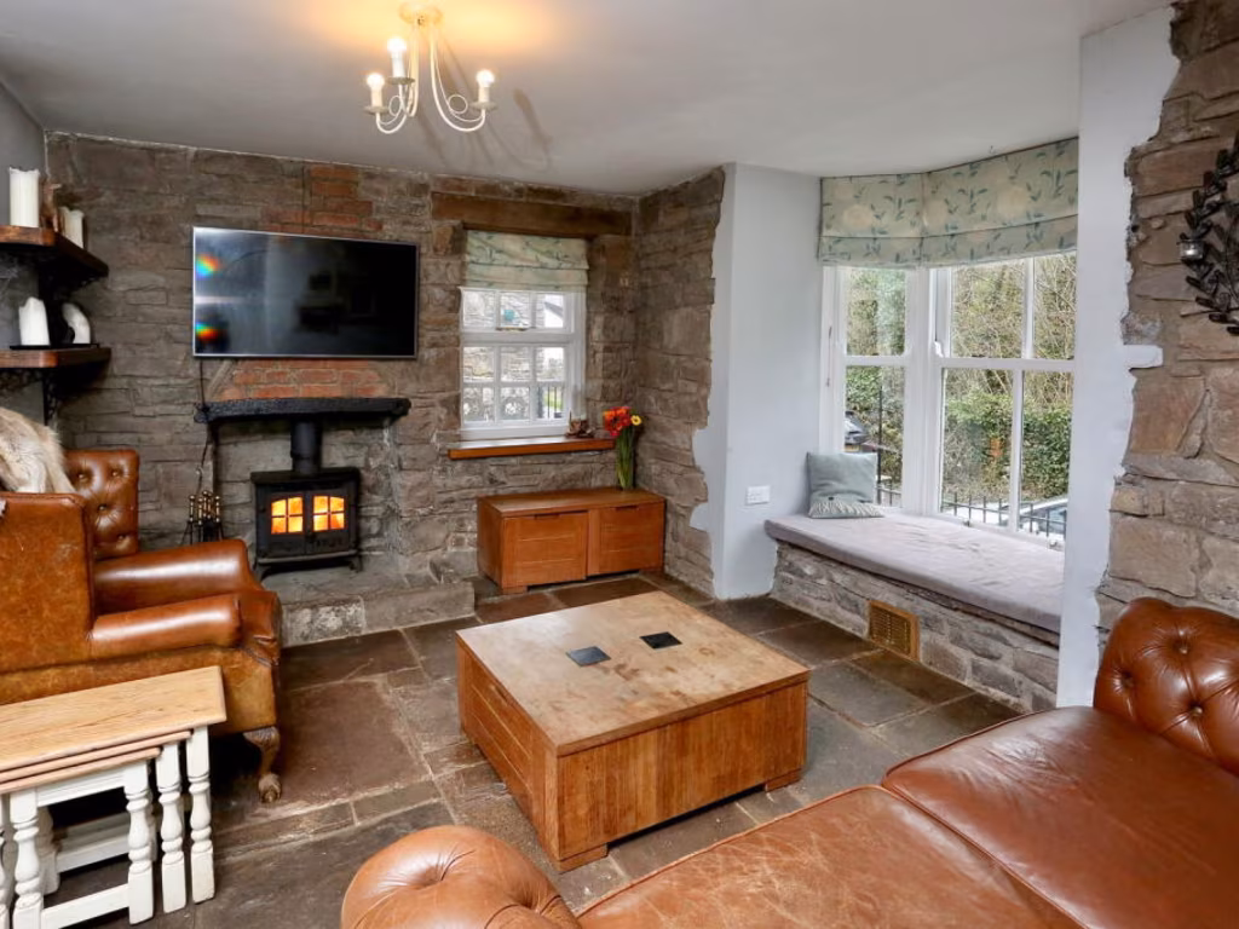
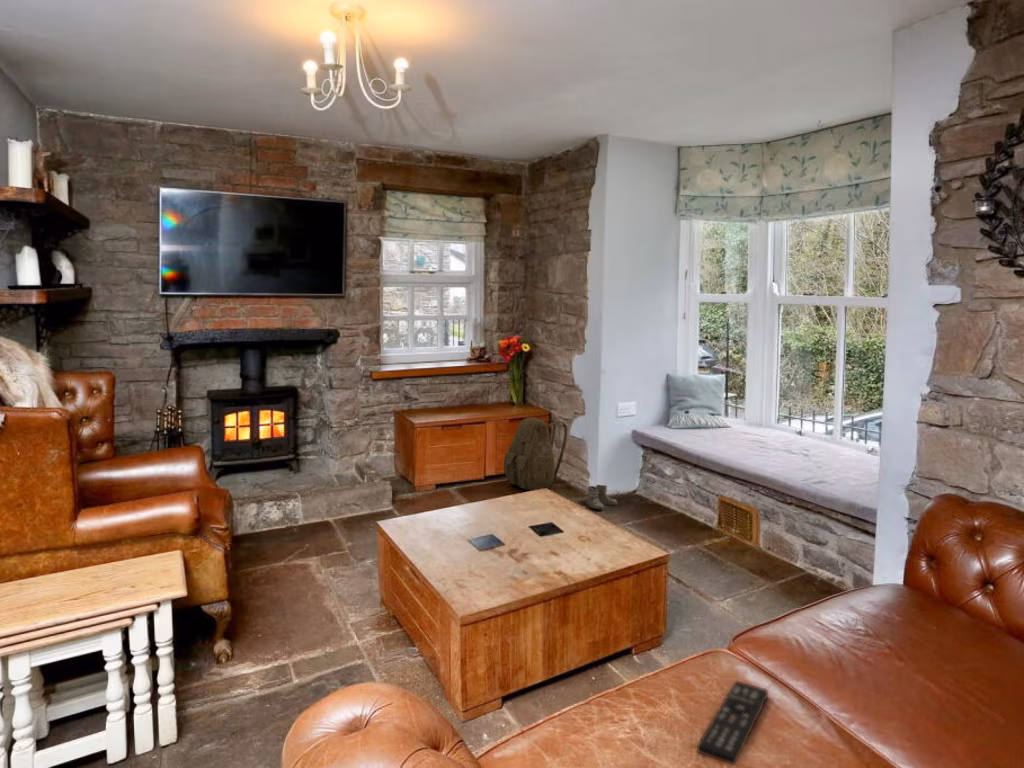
+ boots (600, 496)
+ backpack (536, 452)
+ remote control (735, 717)
